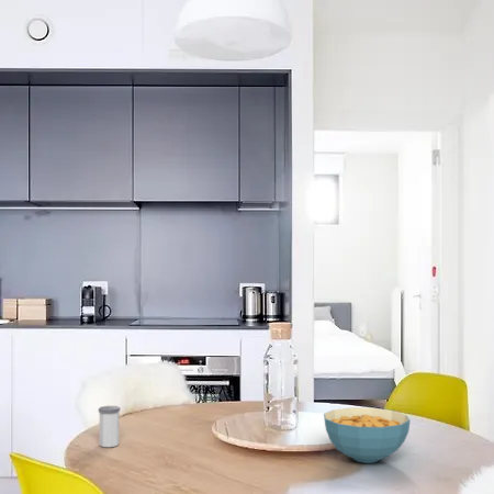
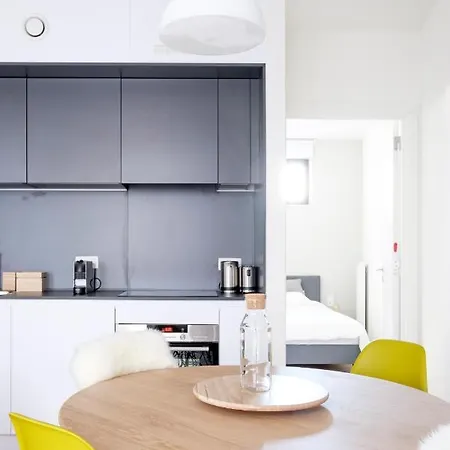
- salt shaker (109, 426)
- cereal bowl (366, 437)
